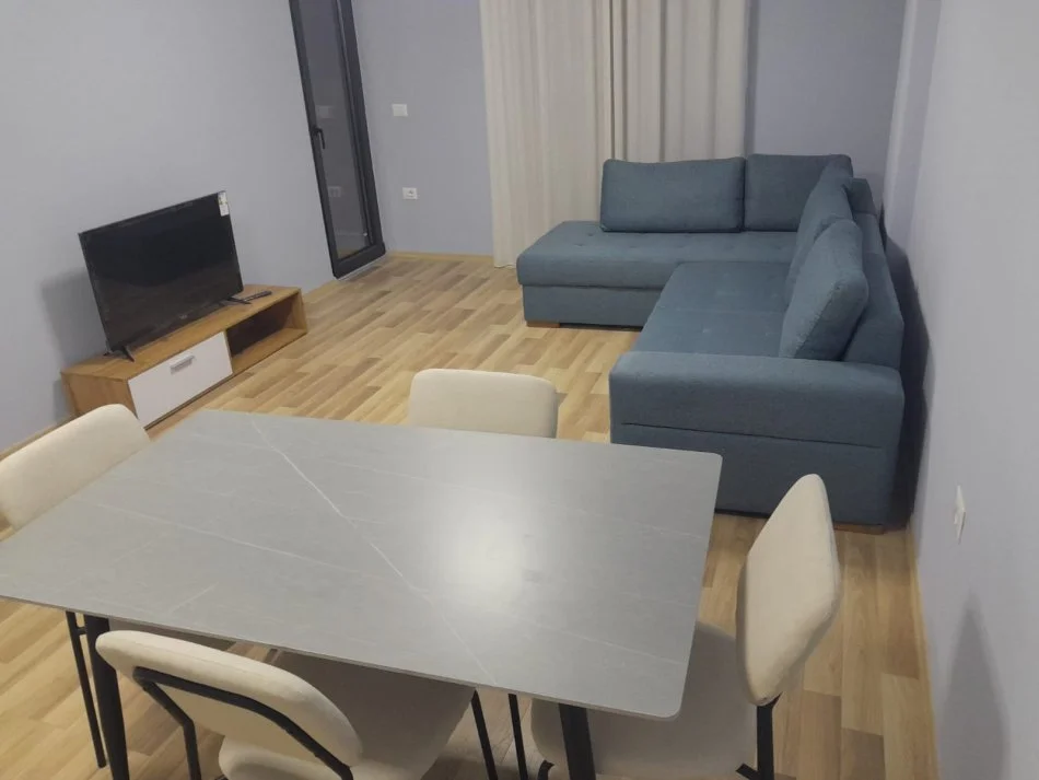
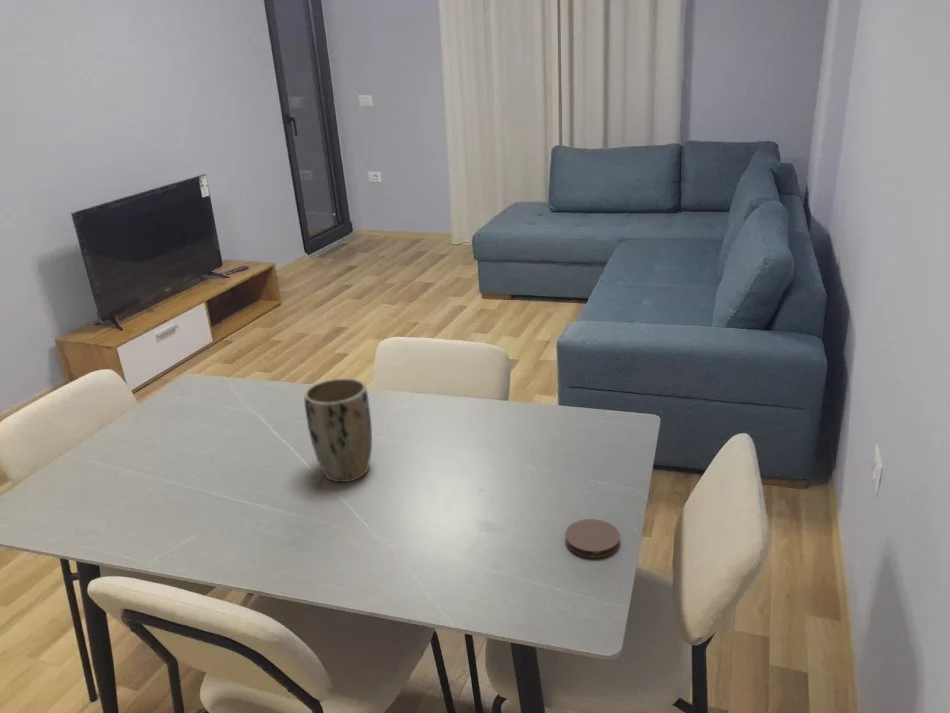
+ plant pot (340, 431)
+ coaster (592, 537)
